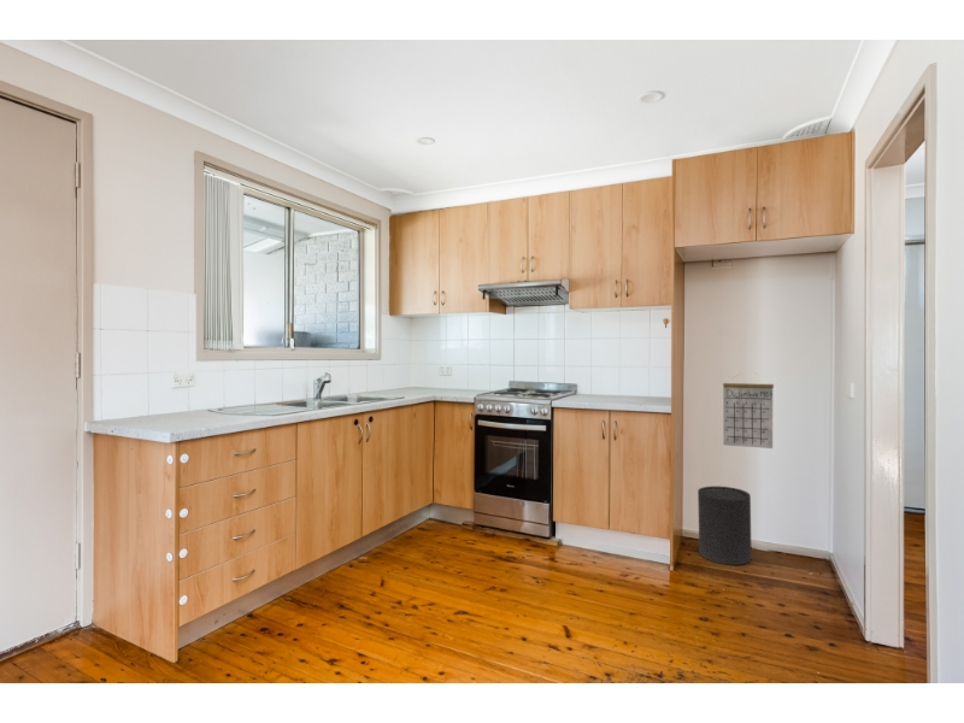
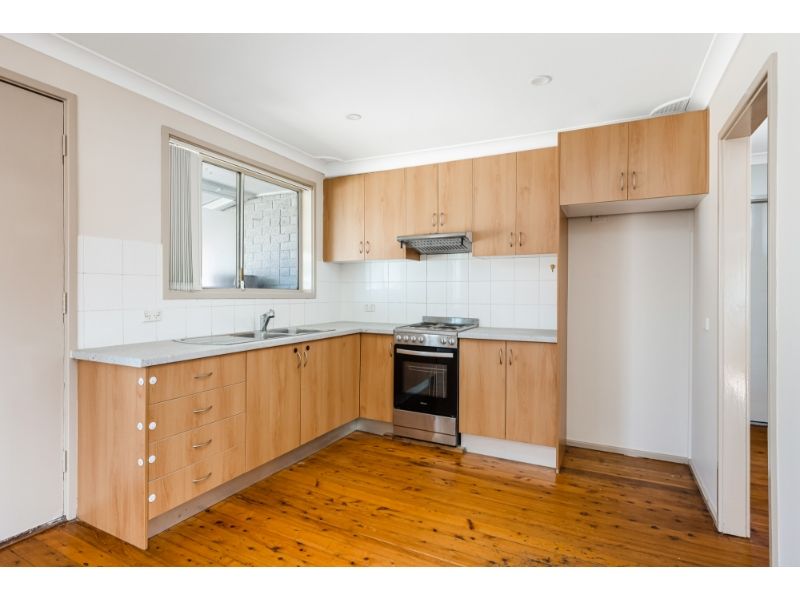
- trash can (723, 523)
- calendar (747, 407)
